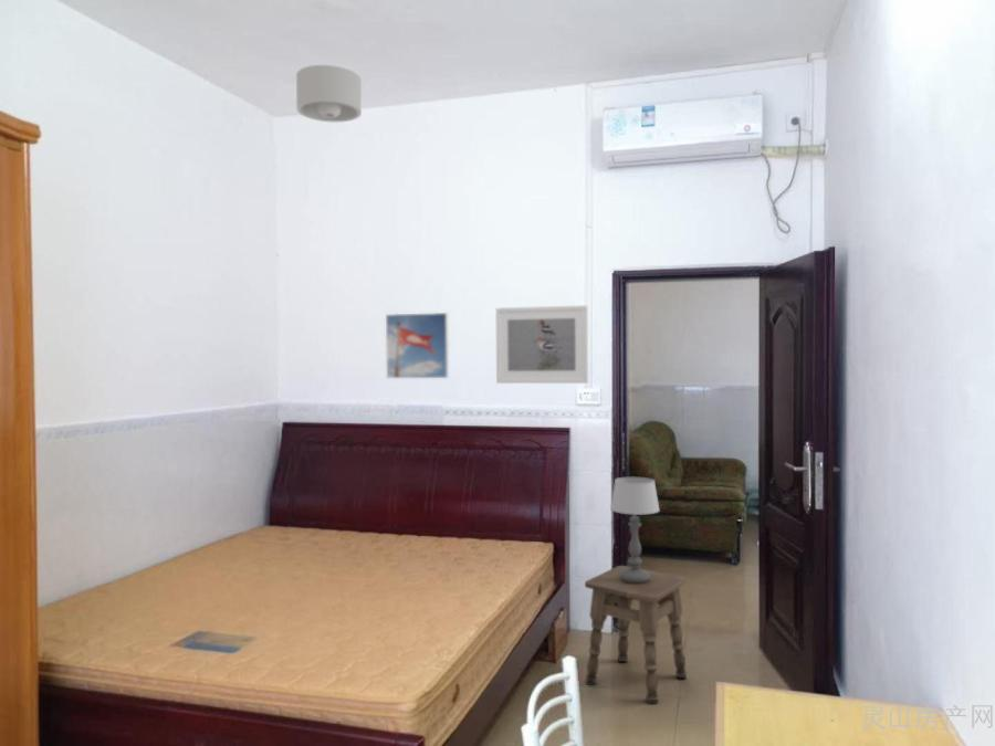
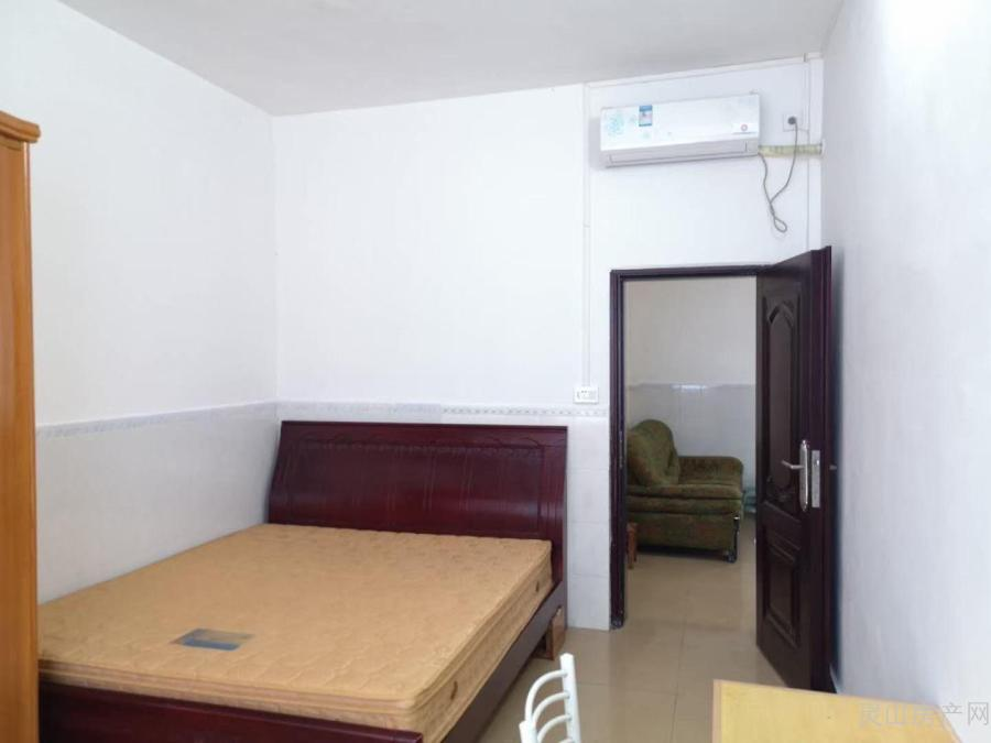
- ceiling light (328, 96)
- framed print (417, 346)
- table lamp (635, 529)
- side table (640, 629)
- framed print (541, 345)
